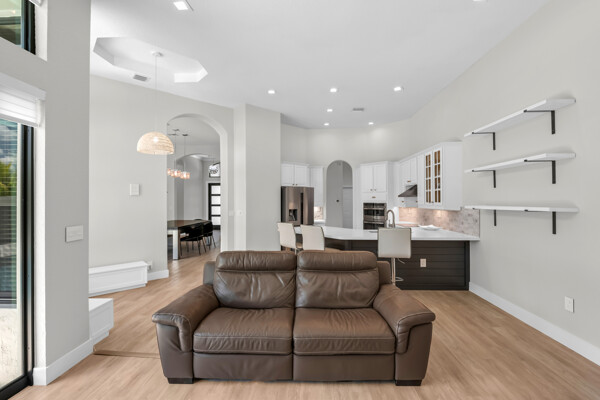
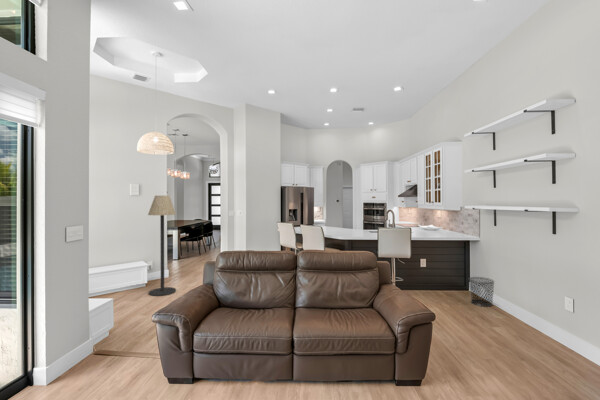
+ waste bin (480, 291)
+ floor lamp (162, 243)
